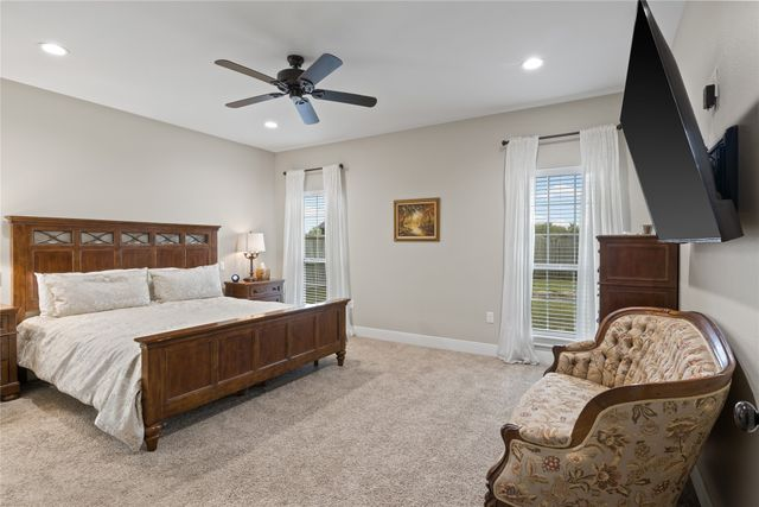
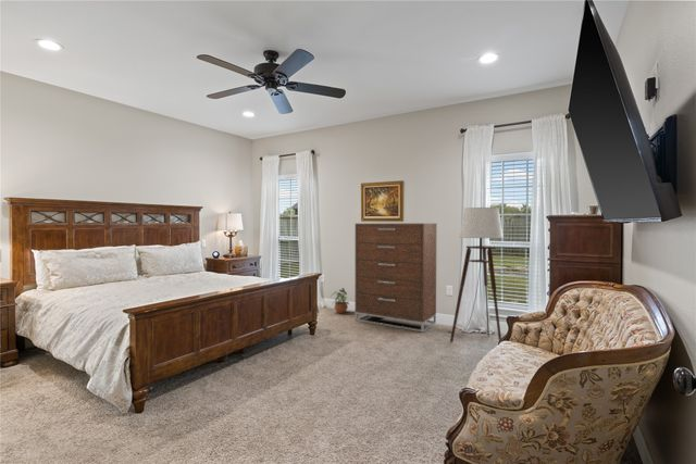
+ floor lamp (478, 274)
+ dresser (395, 273)
+ potted plant (340, 300)
